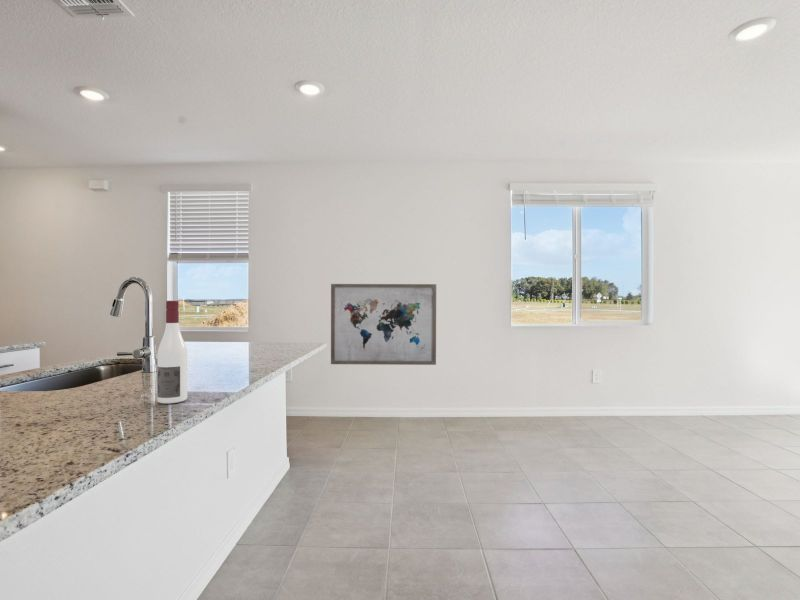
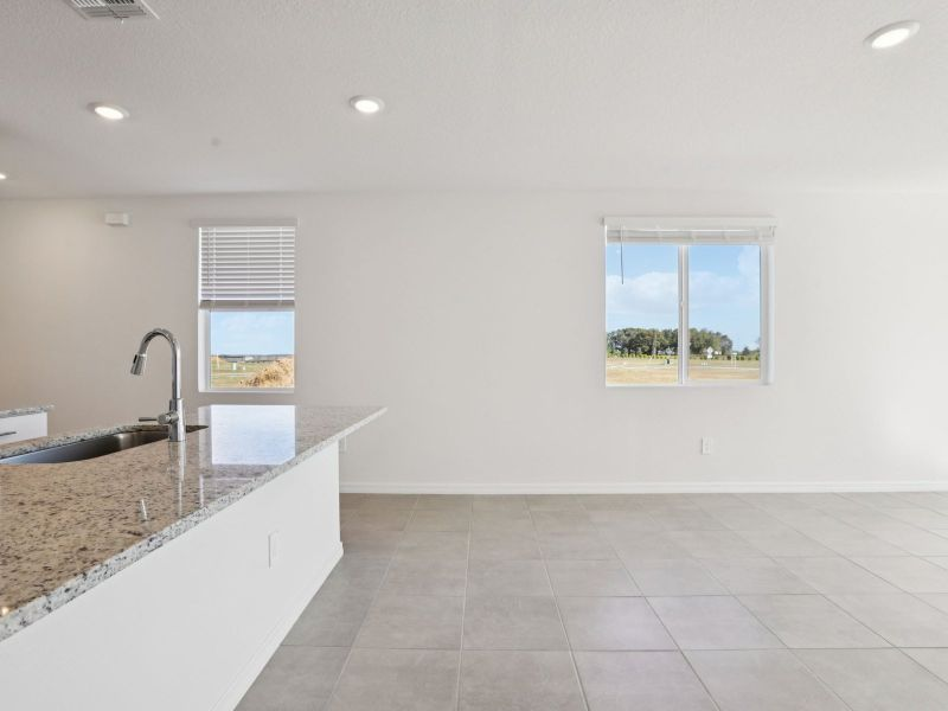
- wall art (383, 324)
- alcohol (172, 350)
